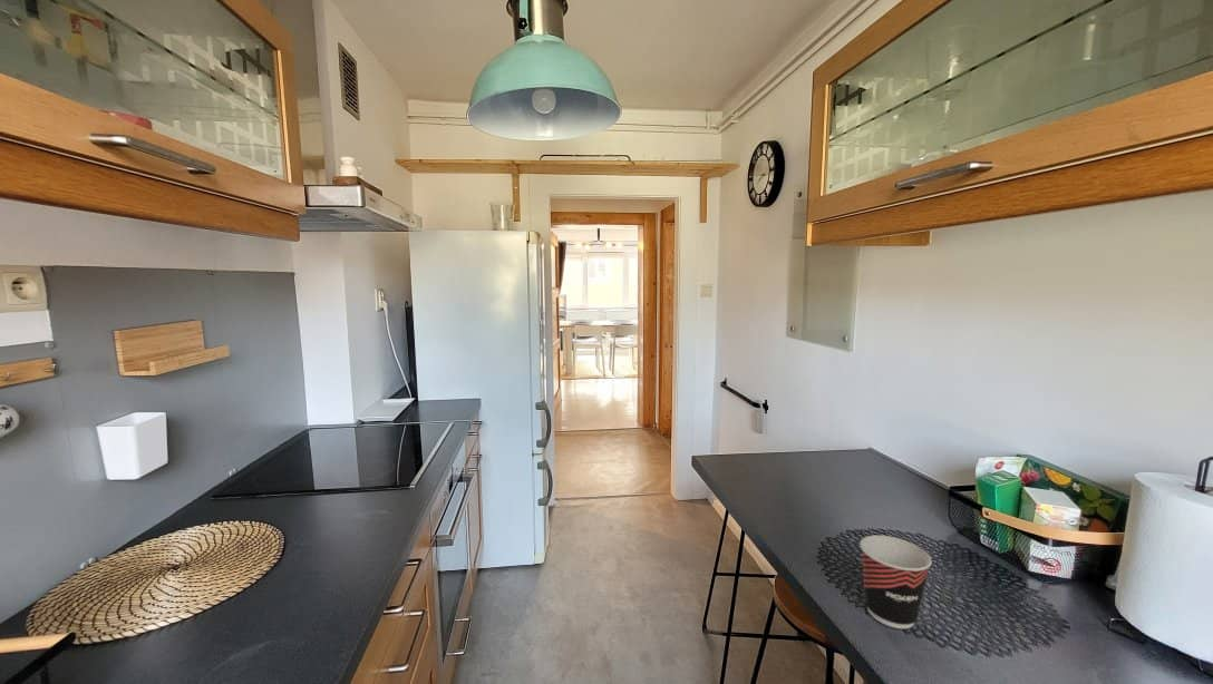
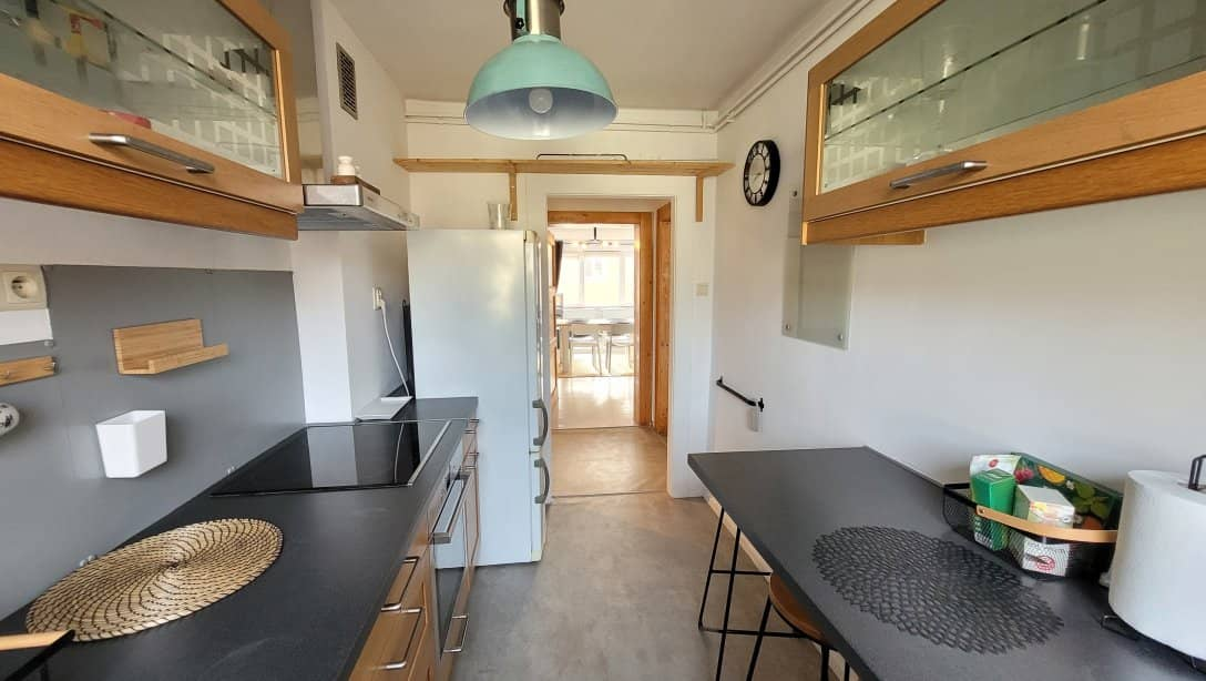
- cup (892, 583)
